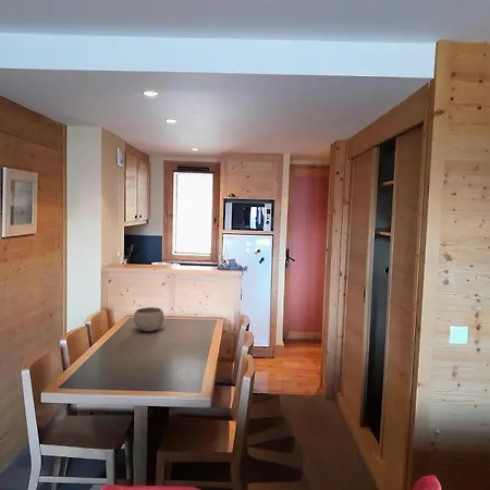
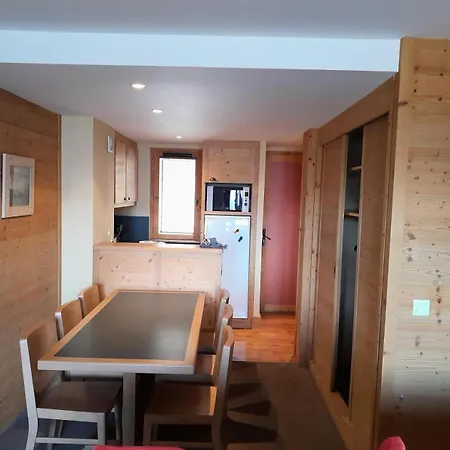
- bowl (148, 319)
